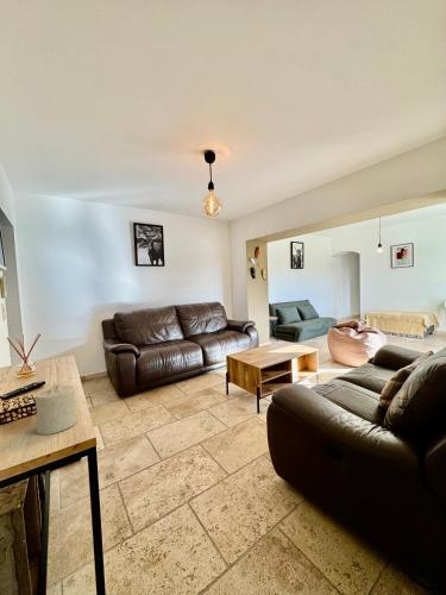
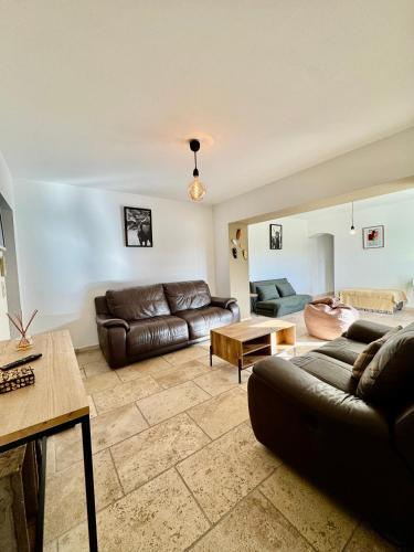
- candle (55, 405)
